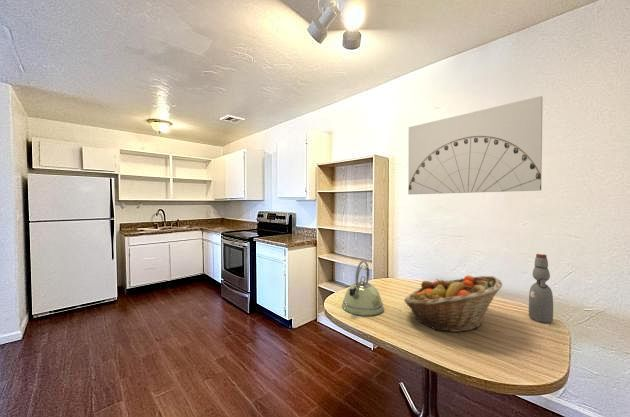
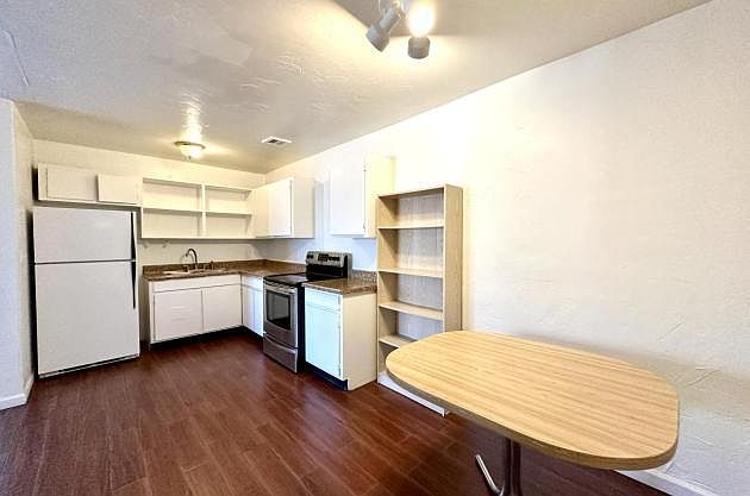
- fruit basket (451, 297)
- kettle (361, 284)
- wall art (464, 153)
- bottle (540, 286)
